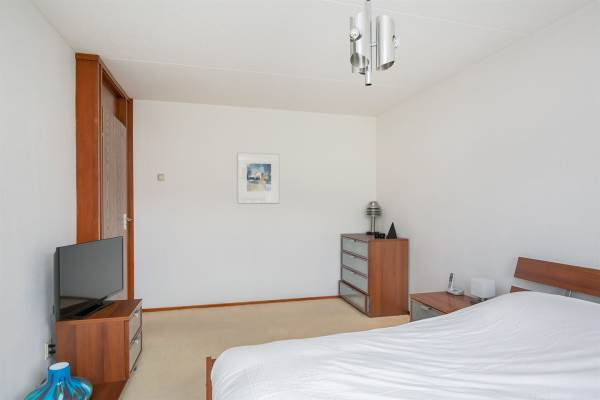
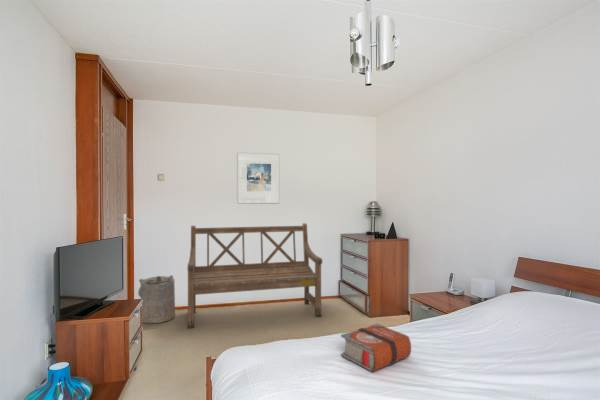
+ bible (374, 344)
+ bench (254, 269)
+ laundry hamper (156, 296)
